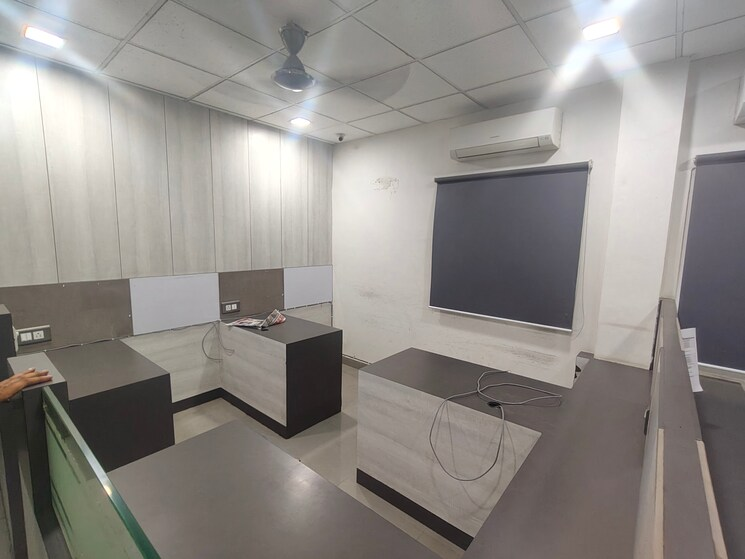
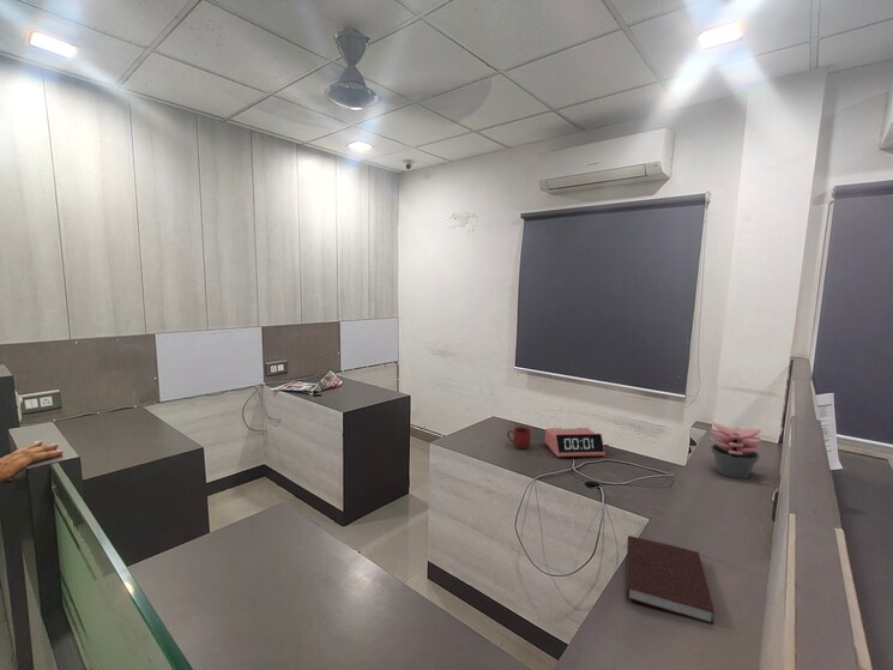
+ succulent plant (735, 451)
+ mug (518, 437)
+ alarm clock (573, 440)
+ notebook (664, 573)
